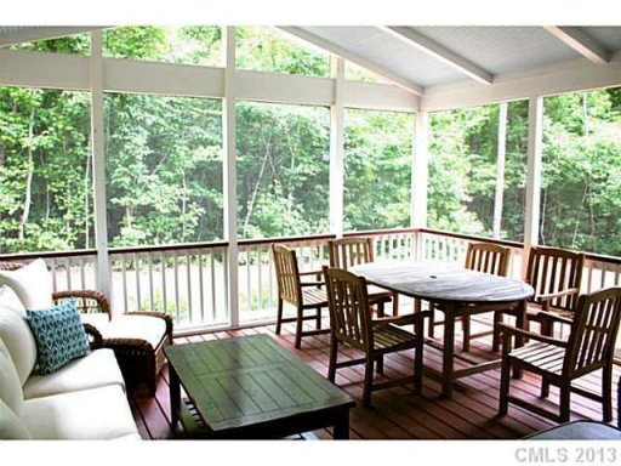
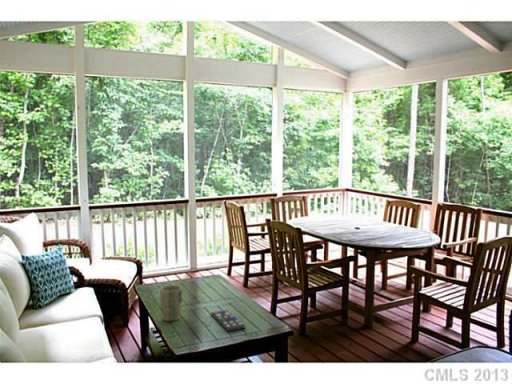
+ plant pot (171, 303)
+ remote control (227, 319)
